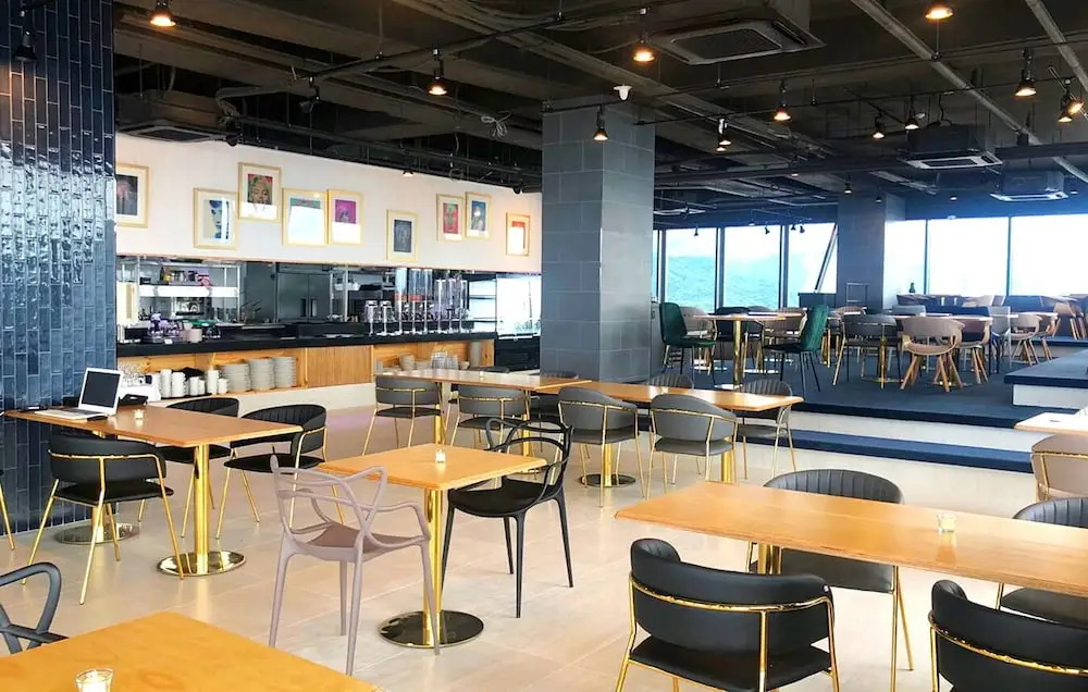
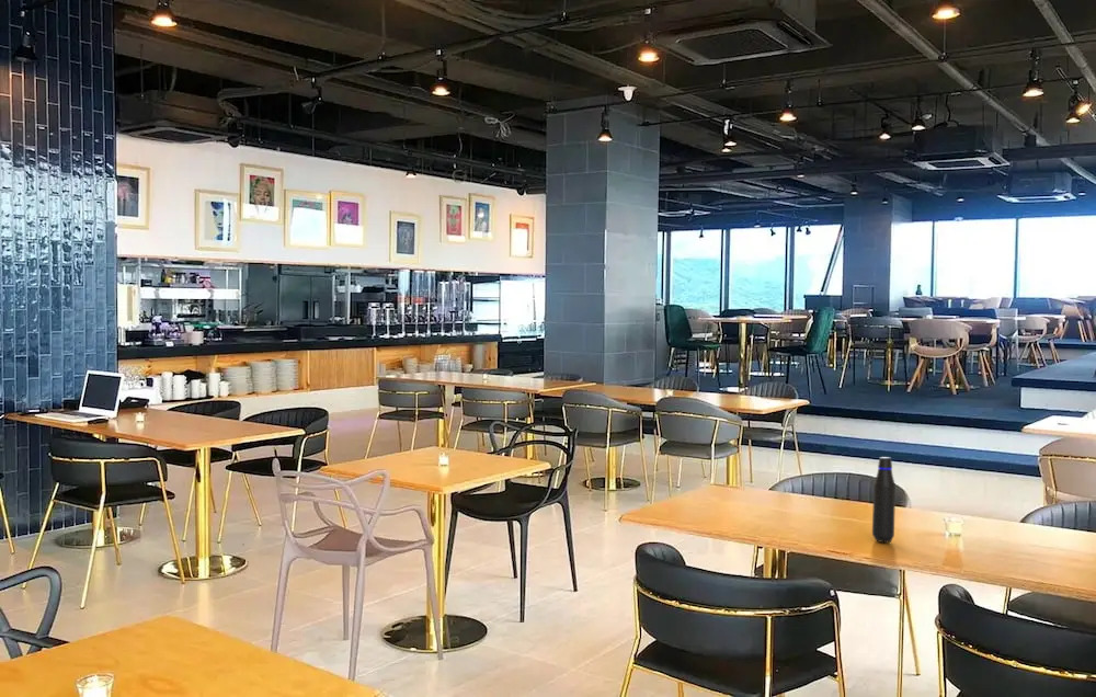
+ water bottle (883, 500)
